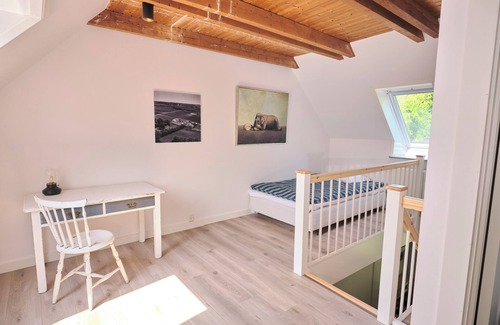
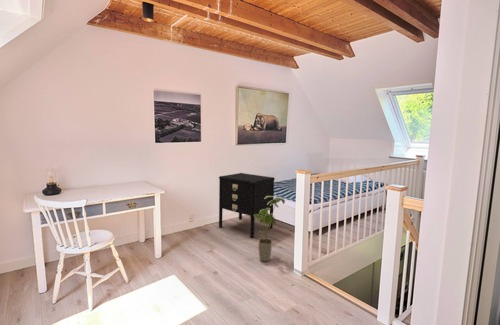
+ nightstand (246, 202)
+ house plant (269, 227)
